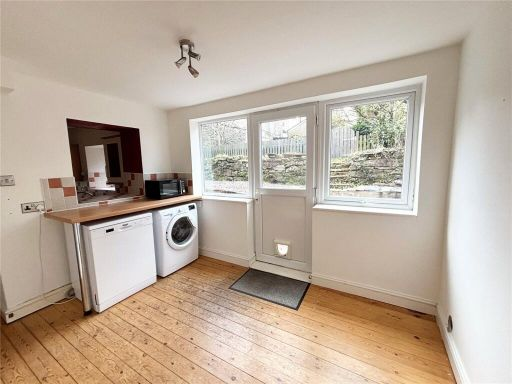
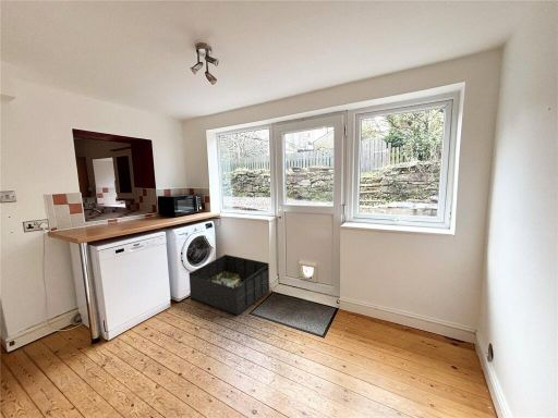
+ storage bin (230, 280)
